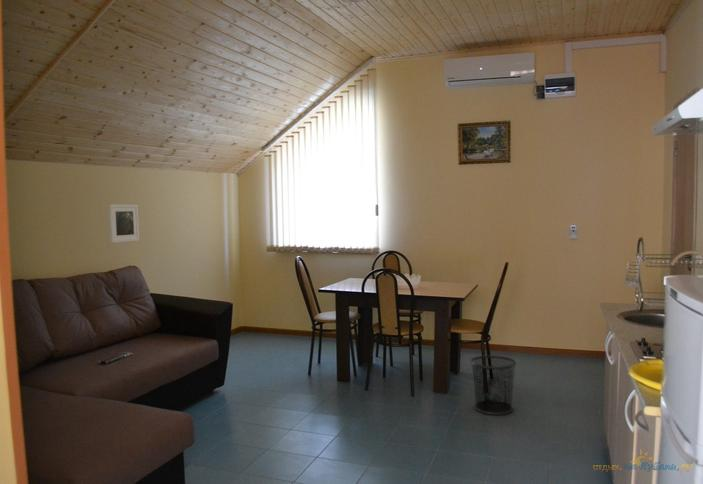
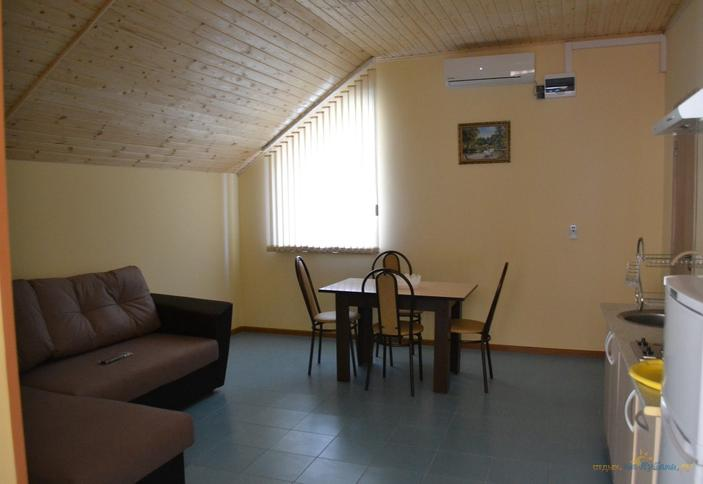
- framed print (124, 223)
- waste bin (493, 384)
